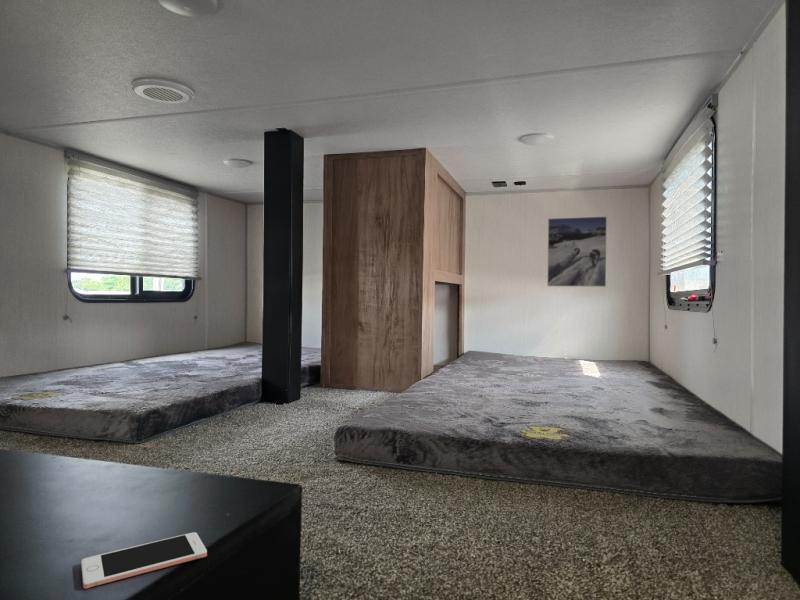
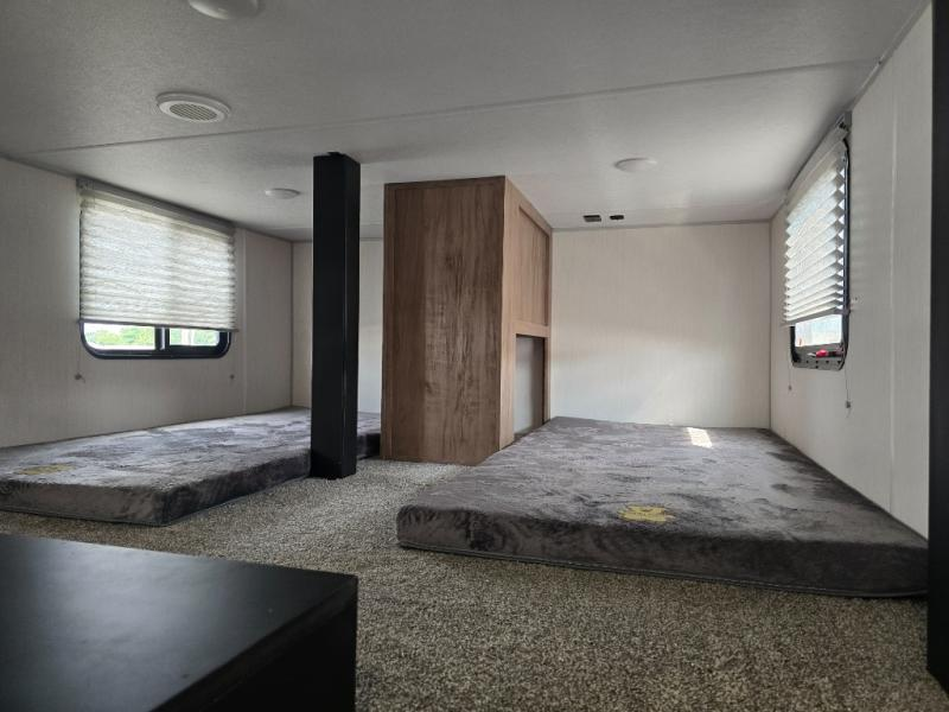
- cell phone (145, 557)
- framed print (576, 252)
